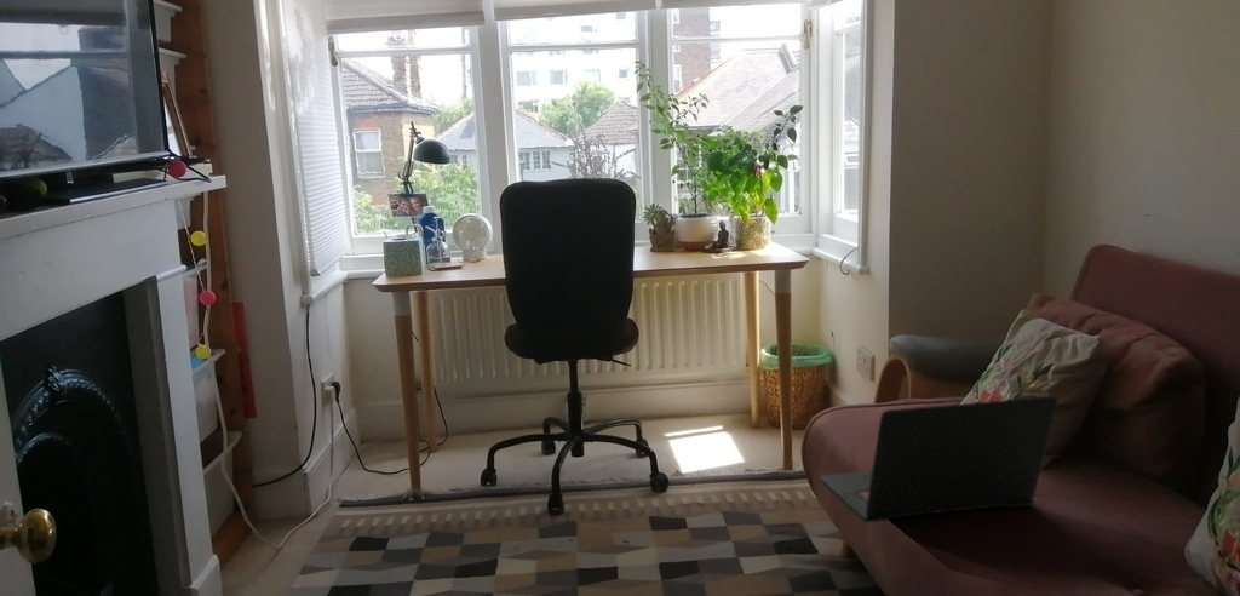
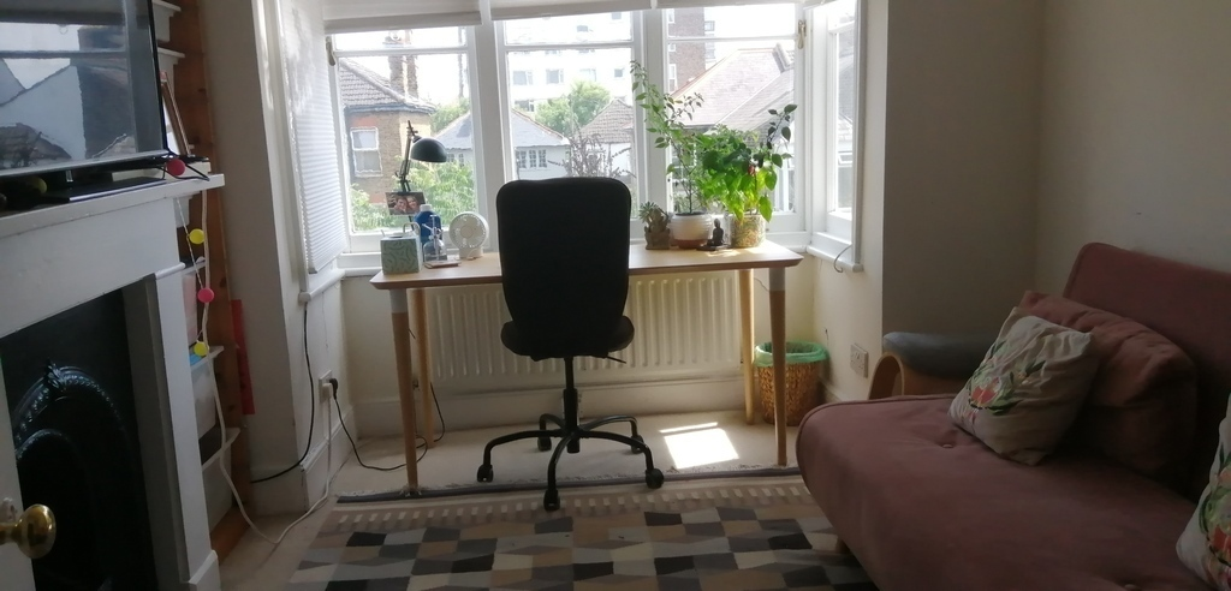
- laptop (930, 442)
